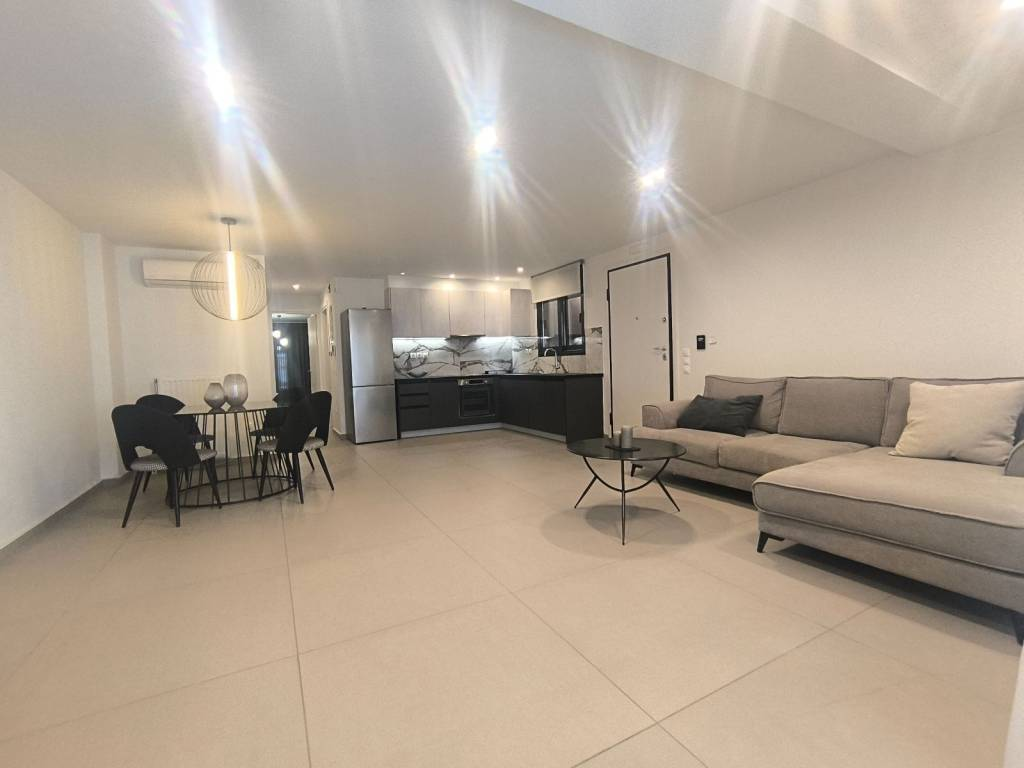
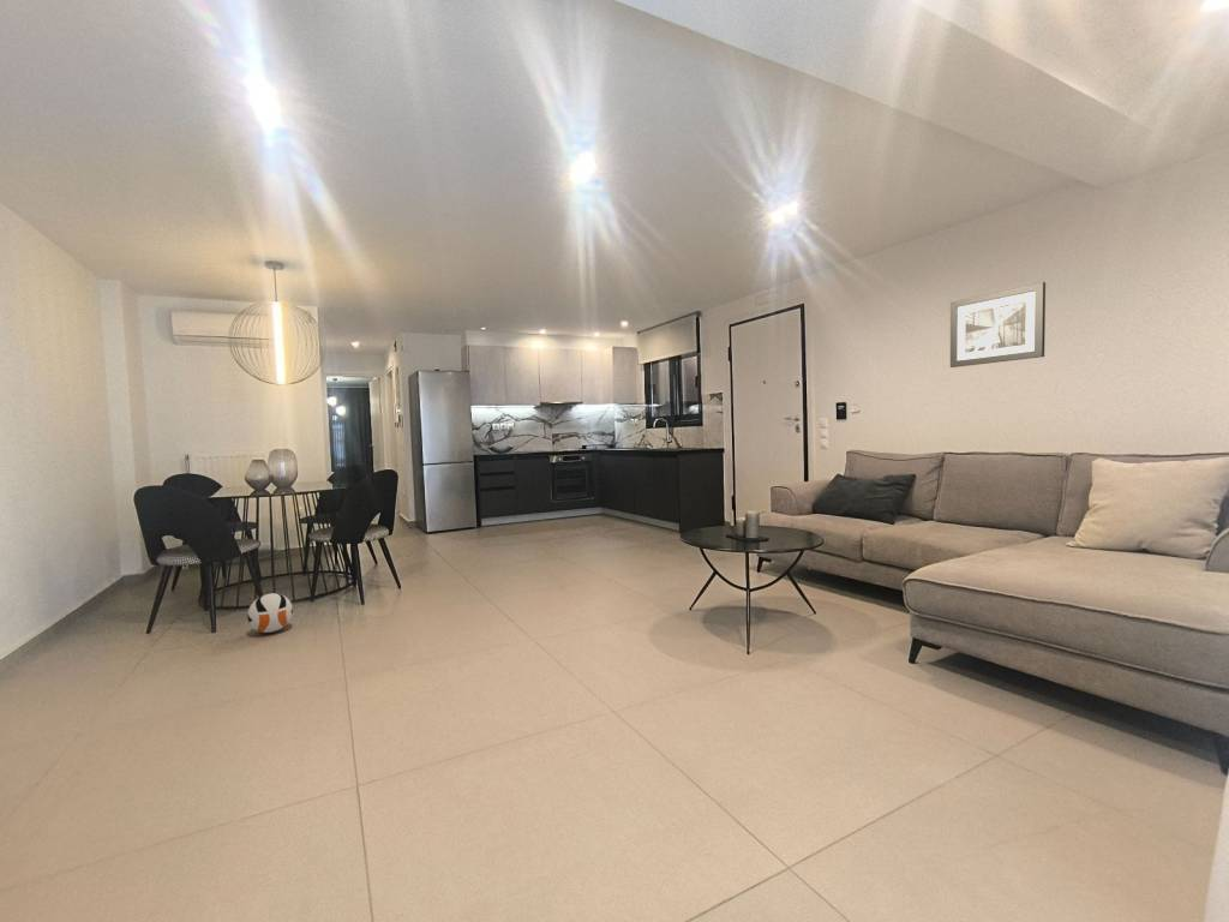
+ wall art (994, 328)
+ ball (270, 612)
